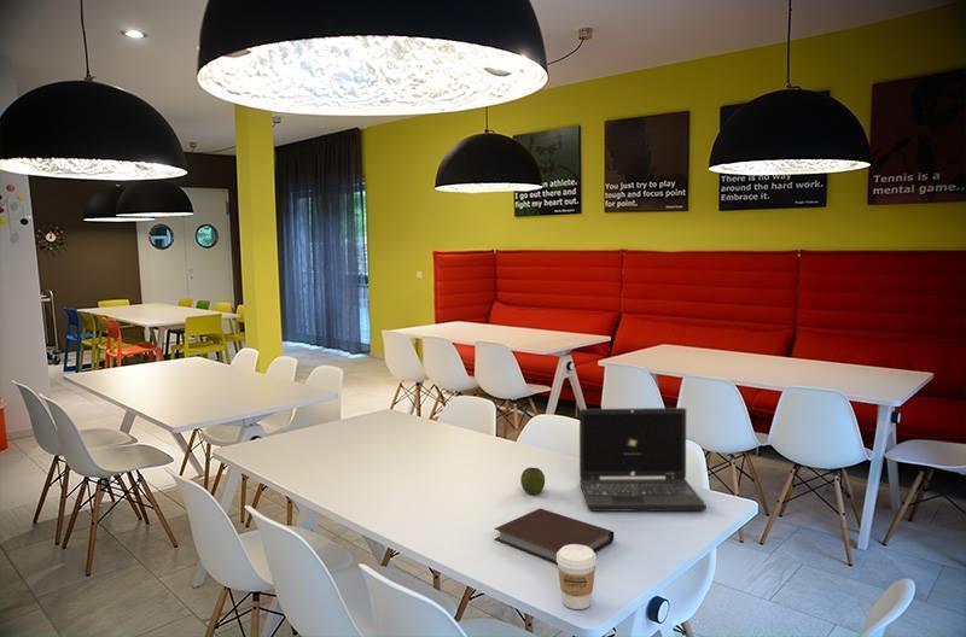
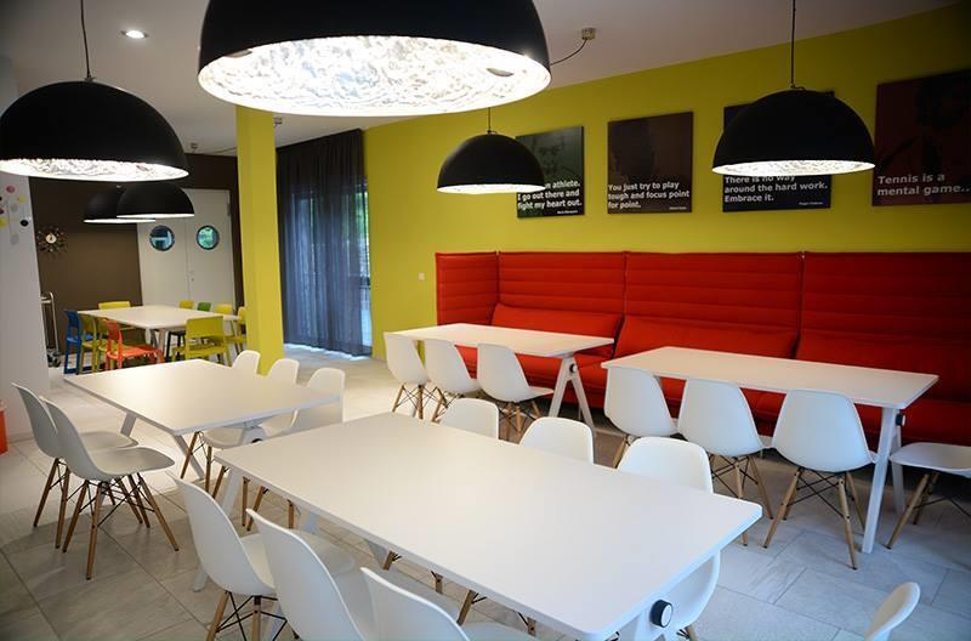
- coffee cup (576, 575)
- notebook (553, 534)
- laptop (639, 457)
- apple (533, 479)
